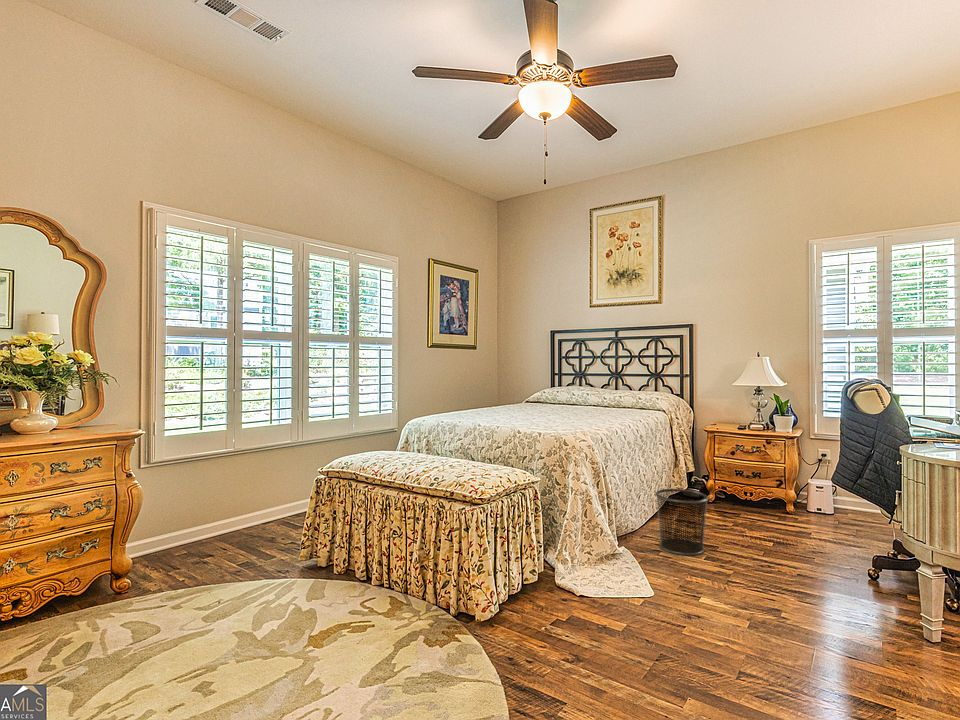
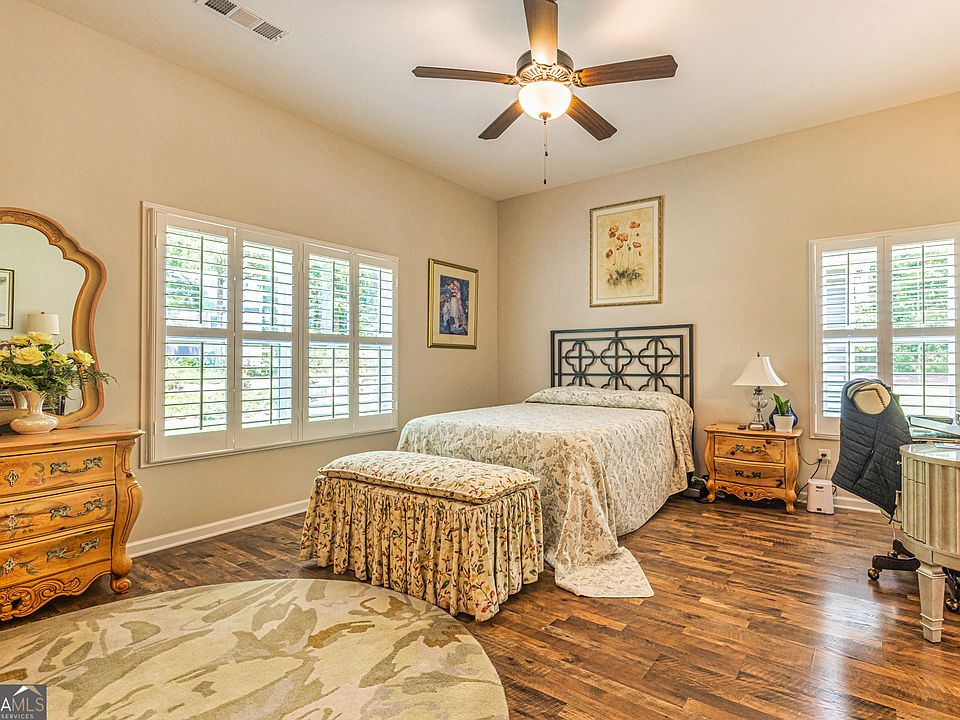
- waste bin (681, 520)
